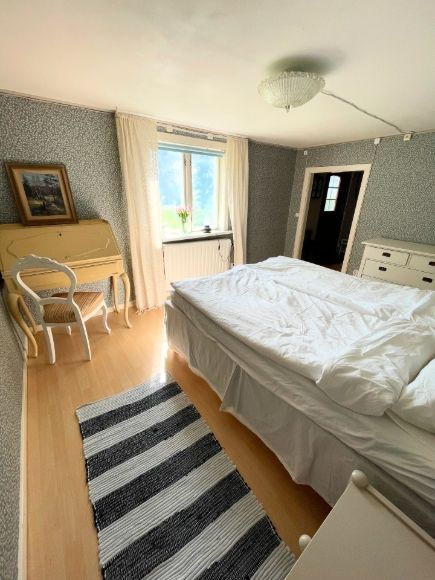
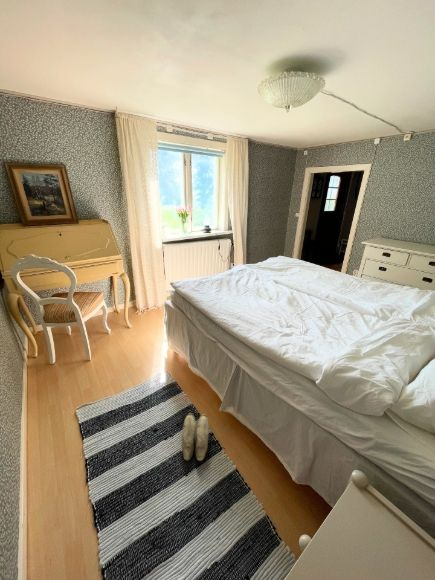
+ slippers (194, 435)
